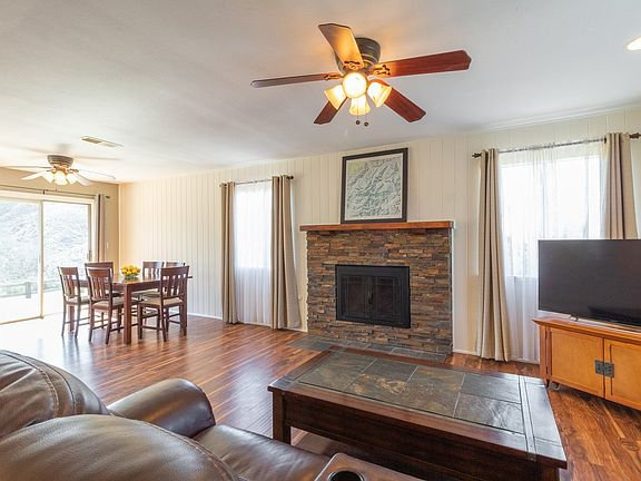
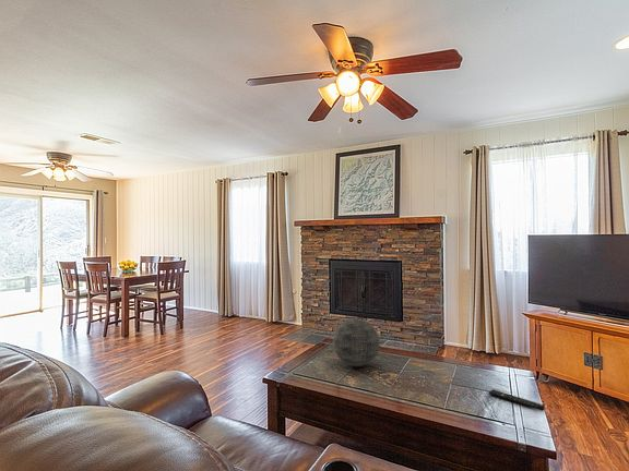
+ remote control (515, 399)
+ decorative orb (356, 341)
